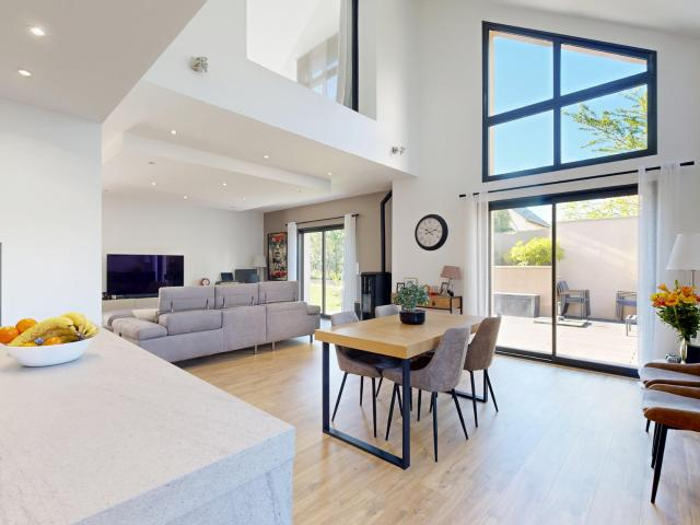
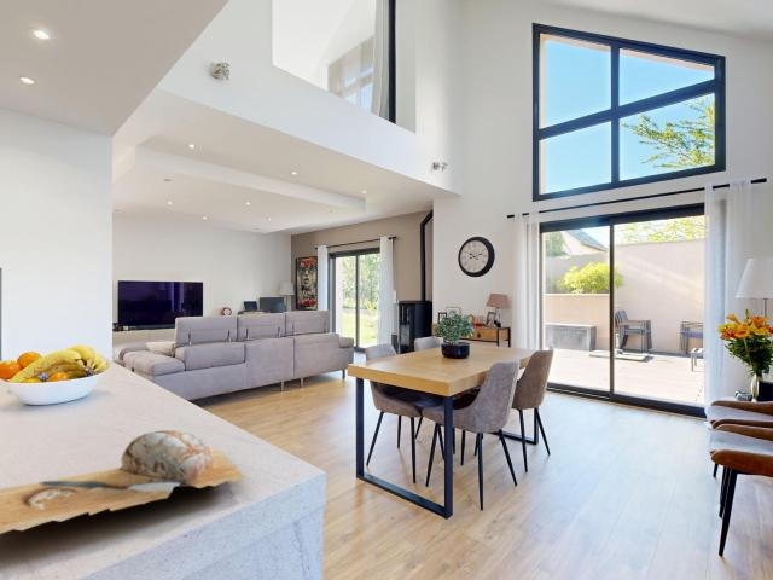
+ chopping board (126, 466)
